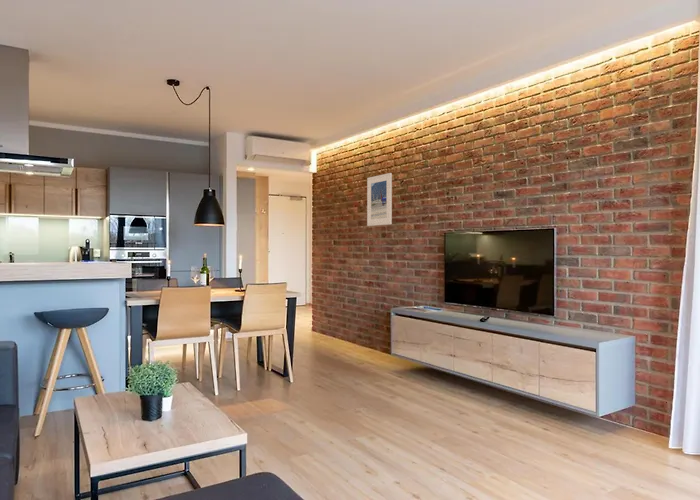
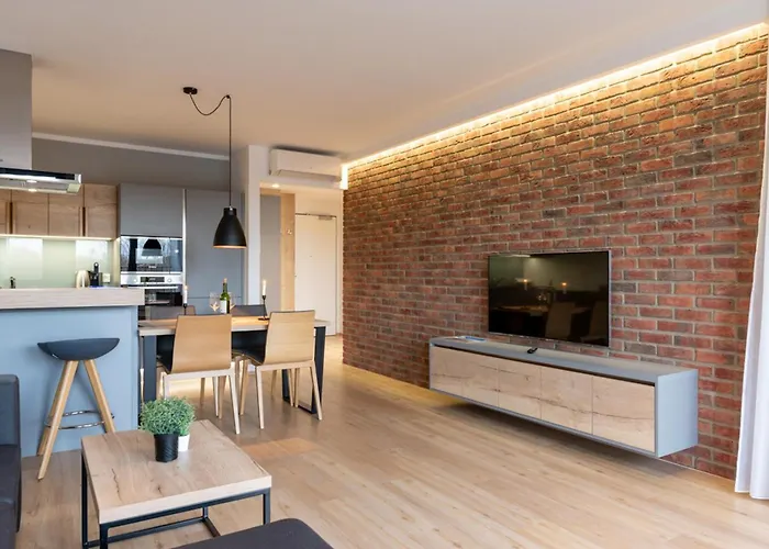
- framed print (379, 200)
